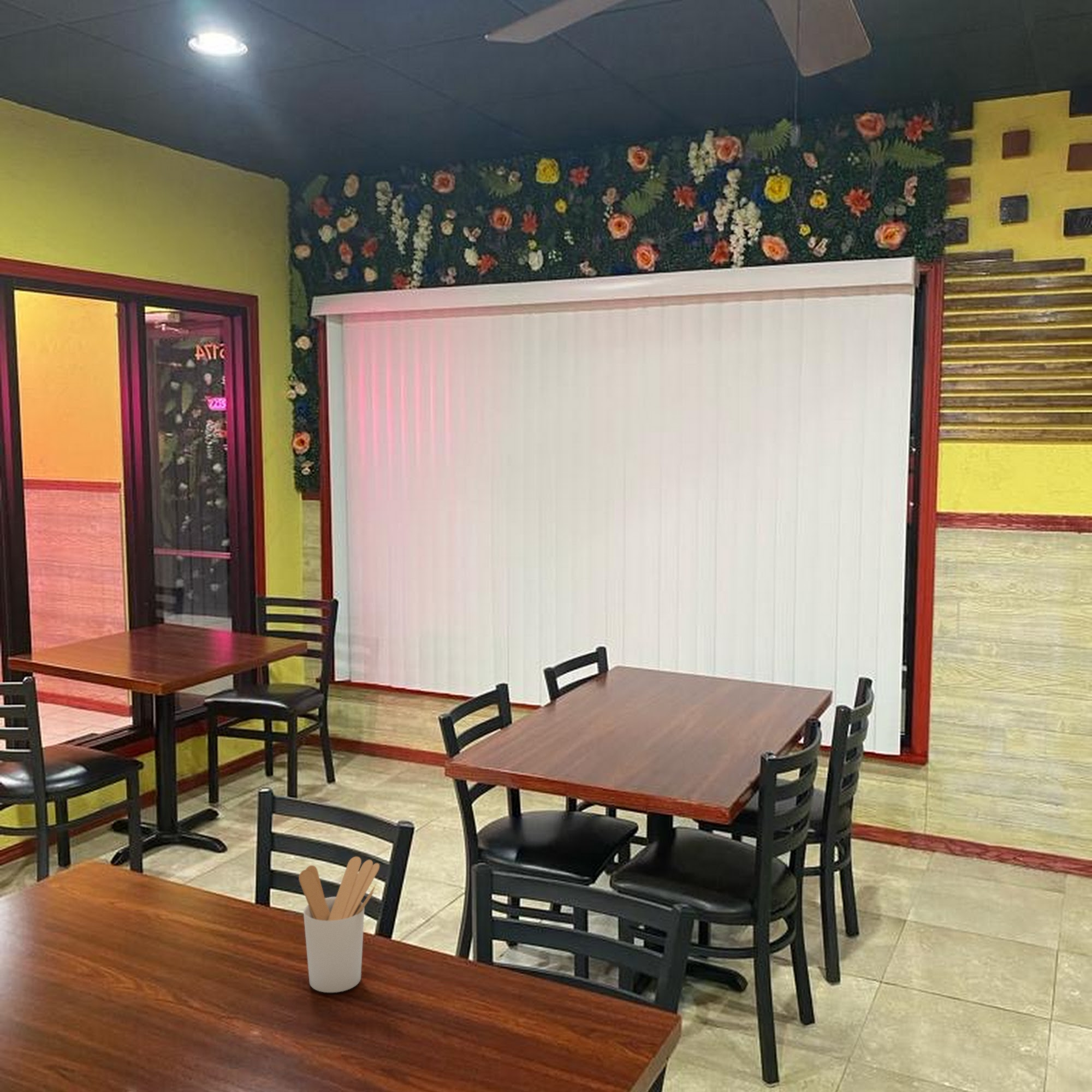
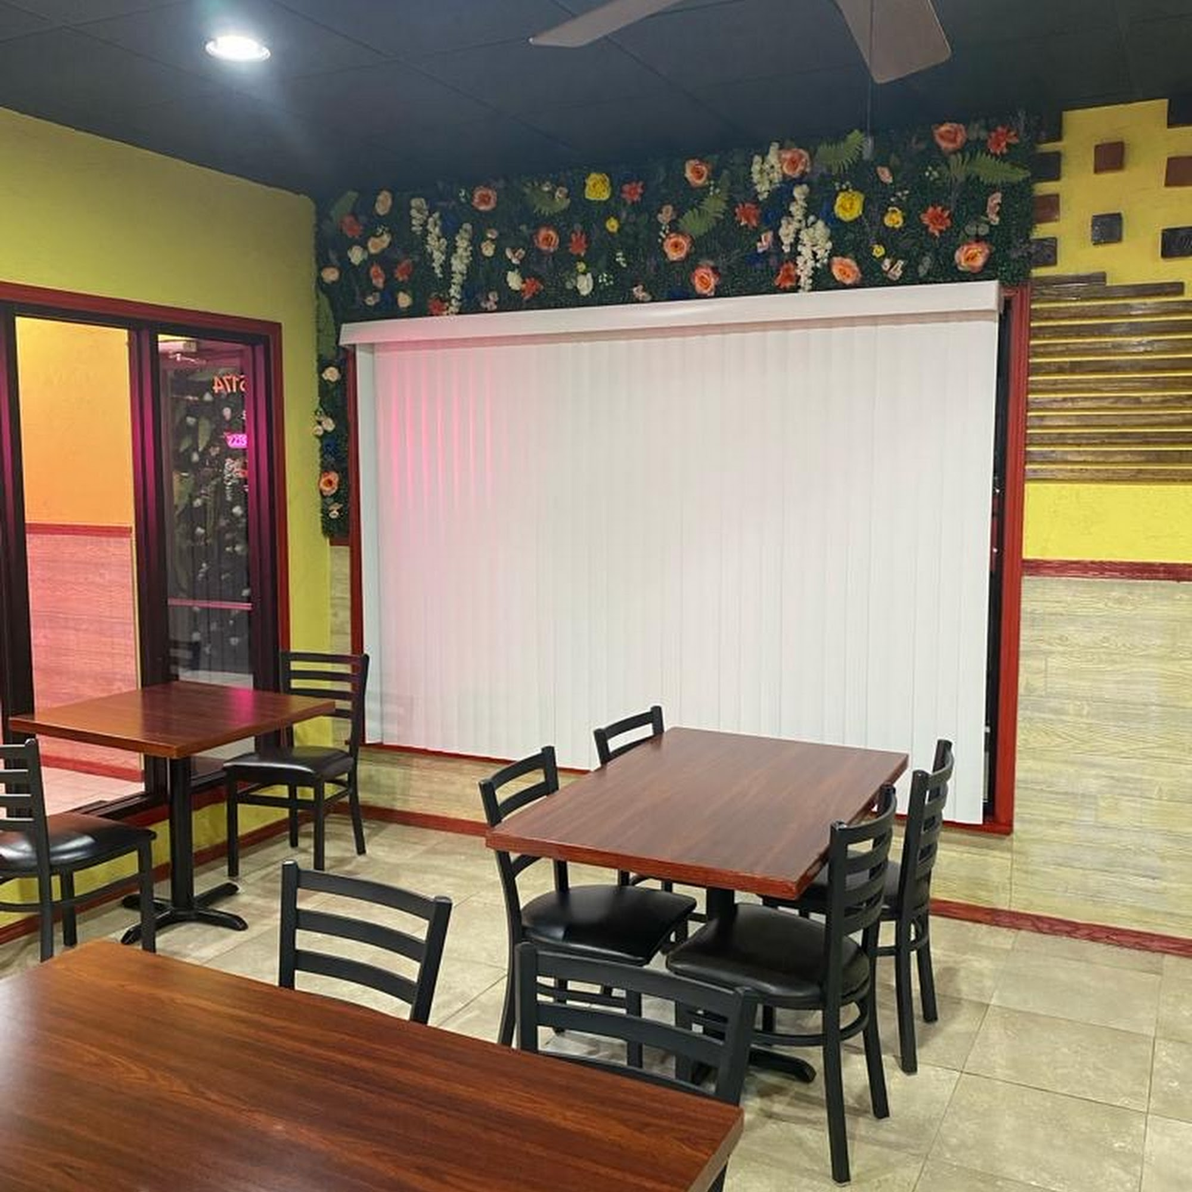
- utensil holder (343, 921)
